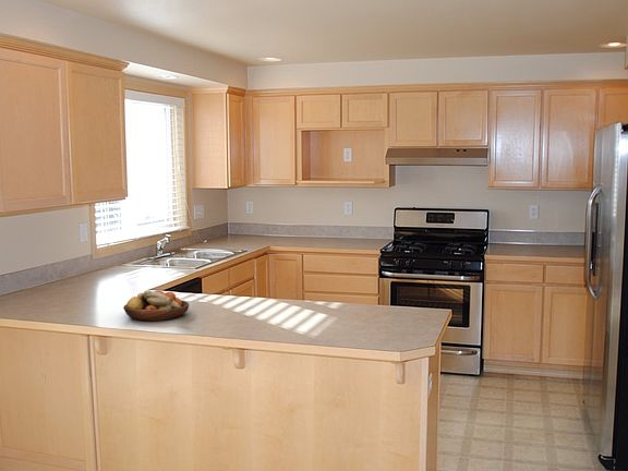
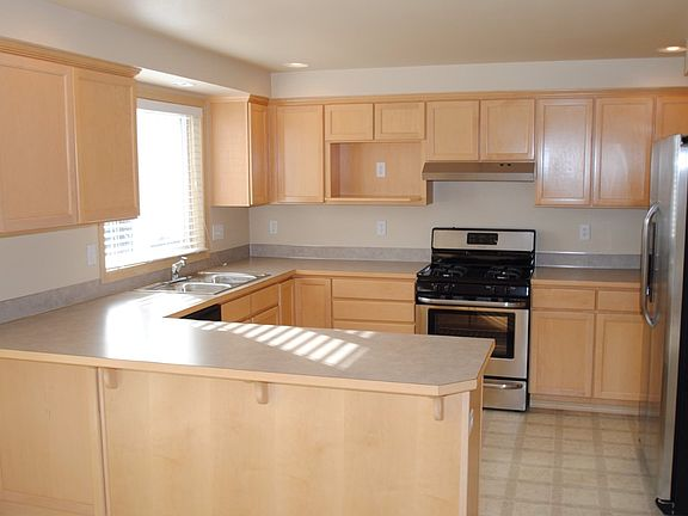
- fruit bowl (157, 302)
